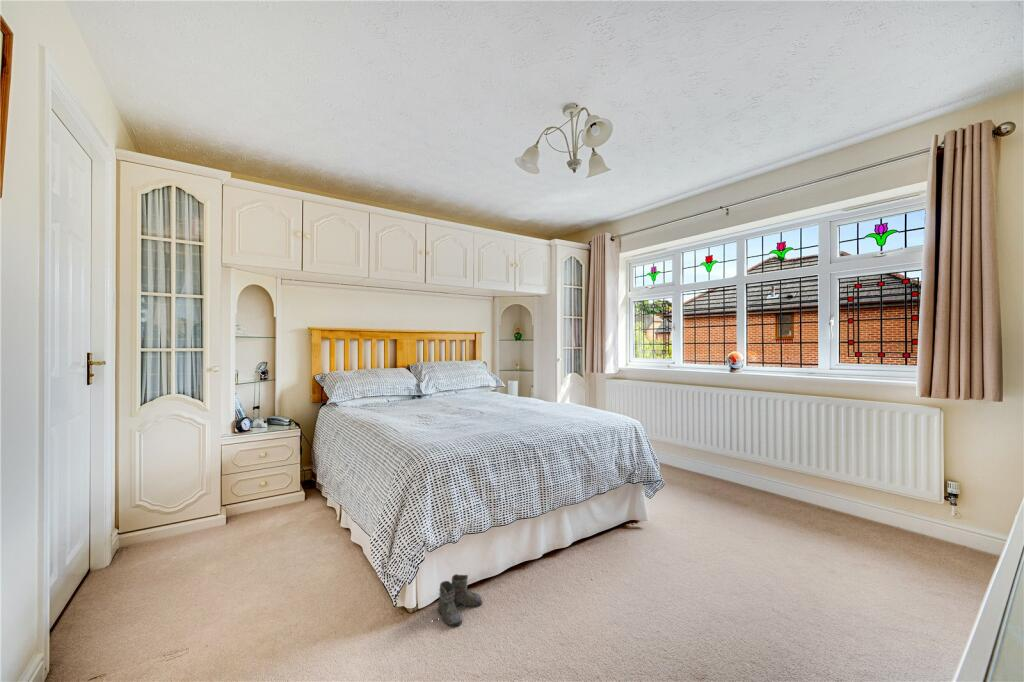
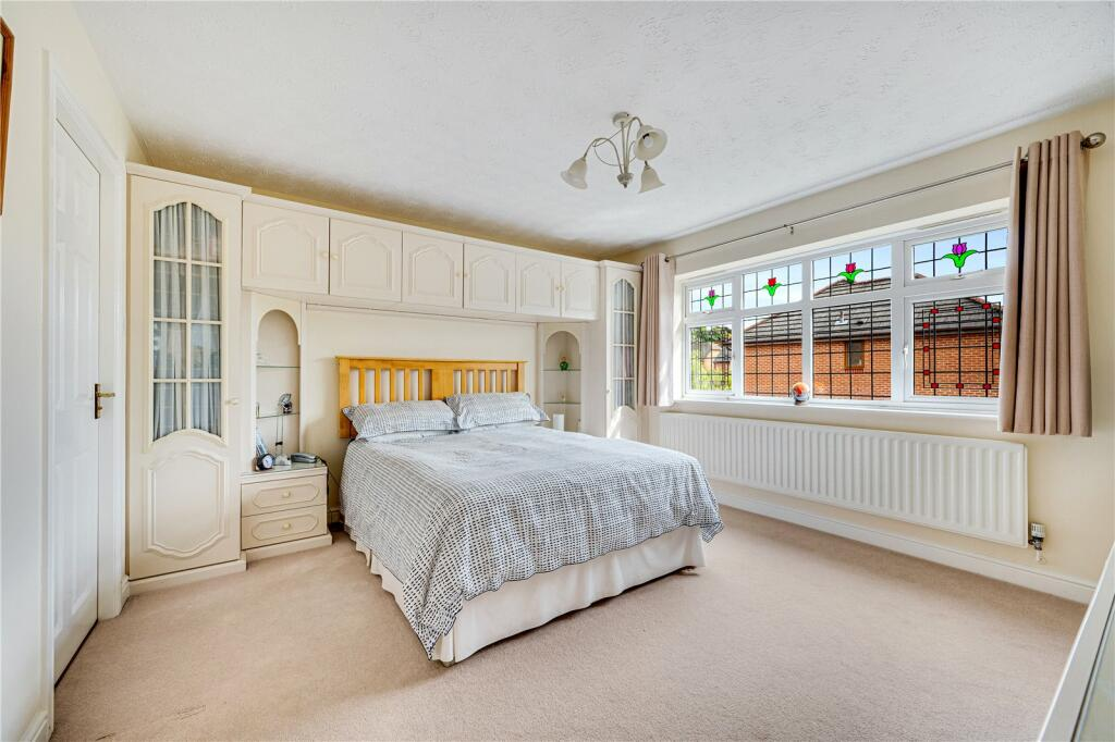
- boots (457, 596)
